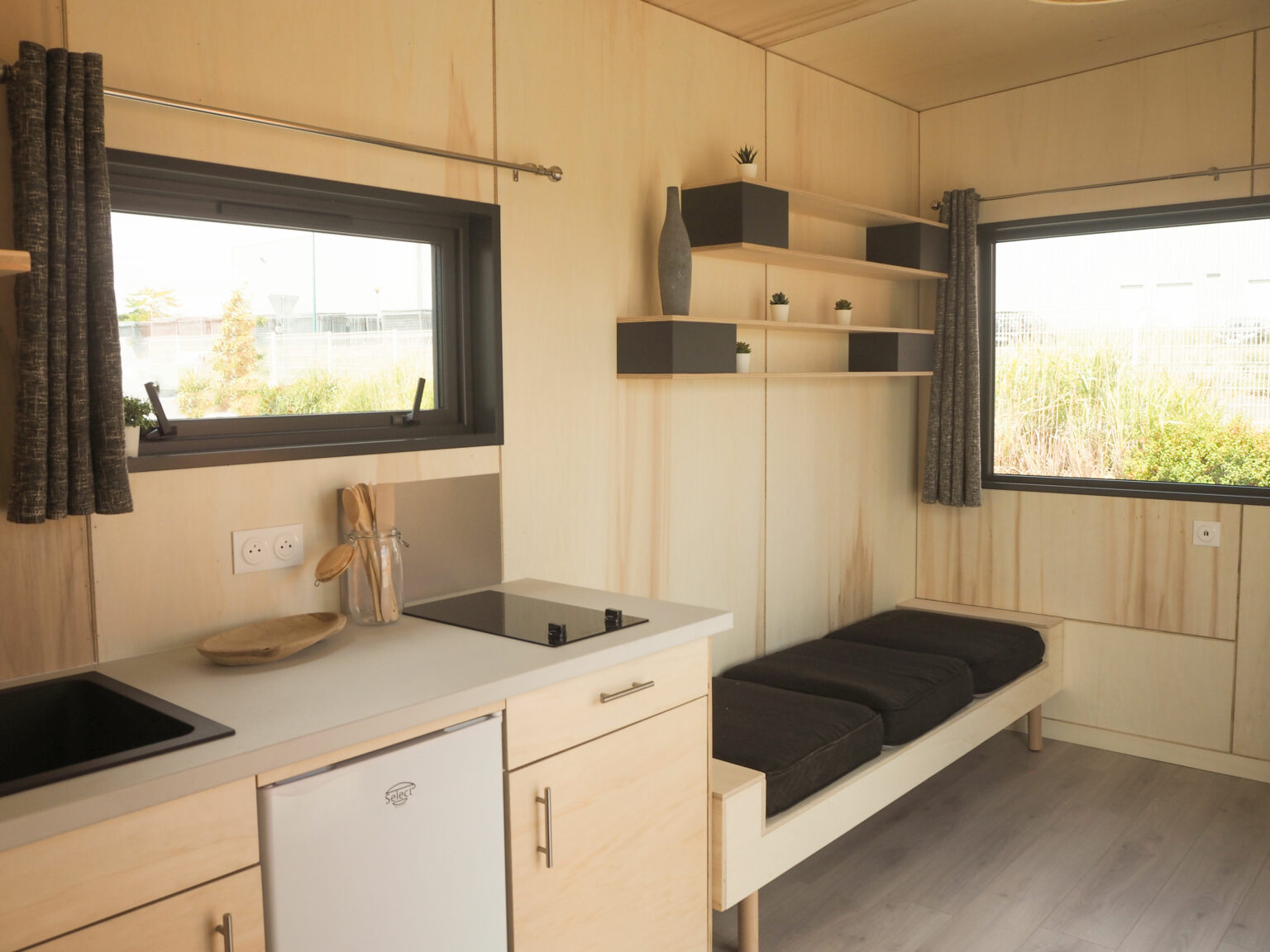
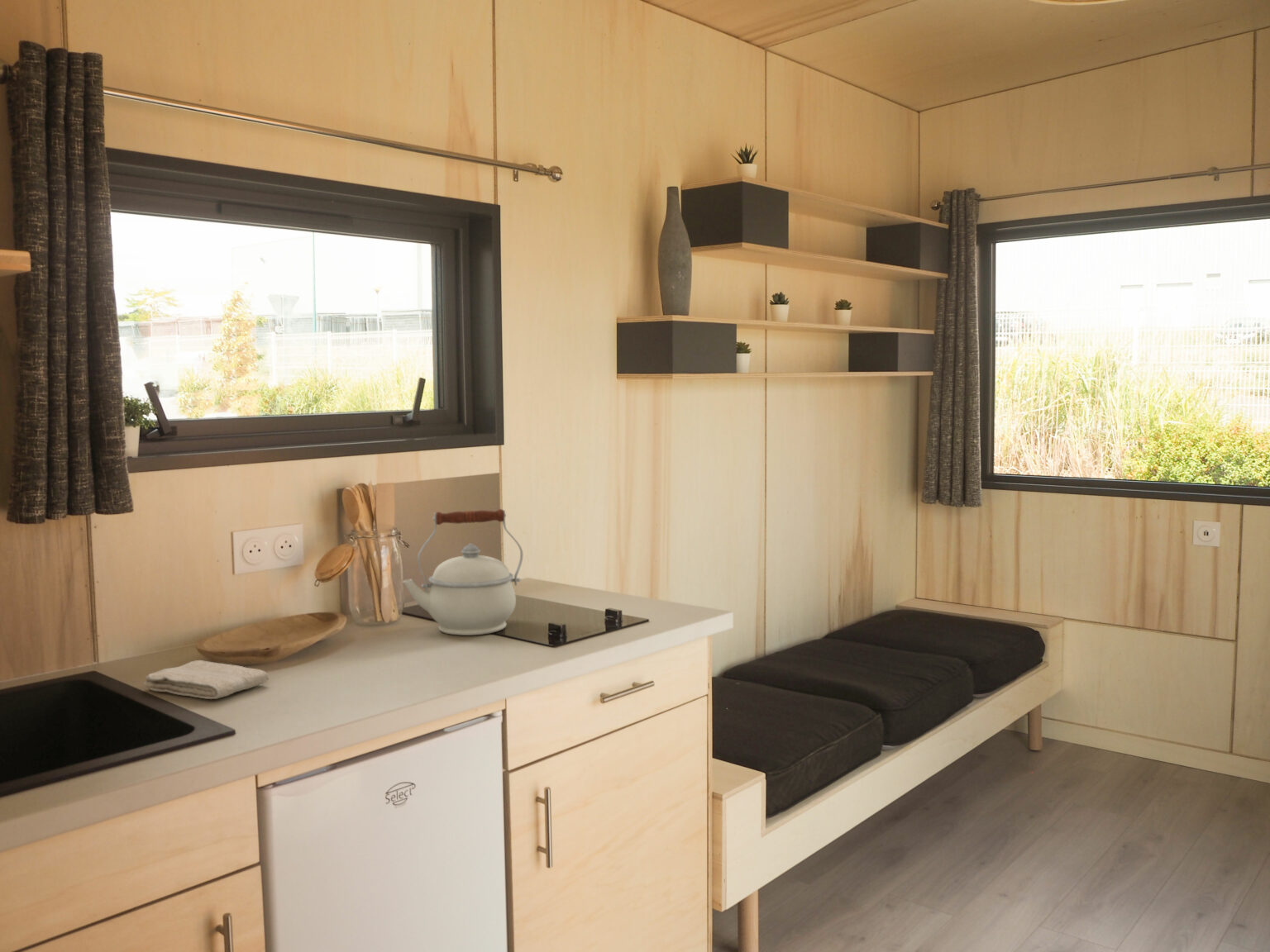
+ washcloth (205, 678)
+ kettle (463, 569)
